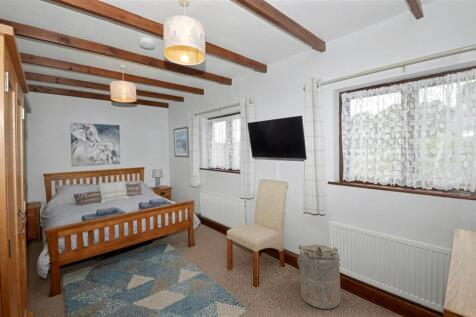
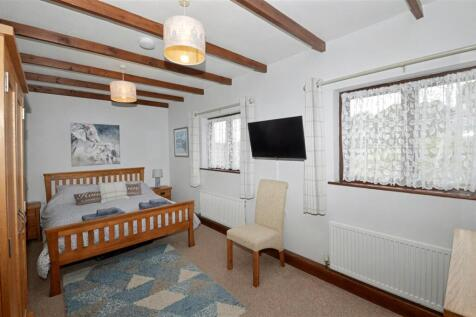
- laundry hamper (317, 271)
